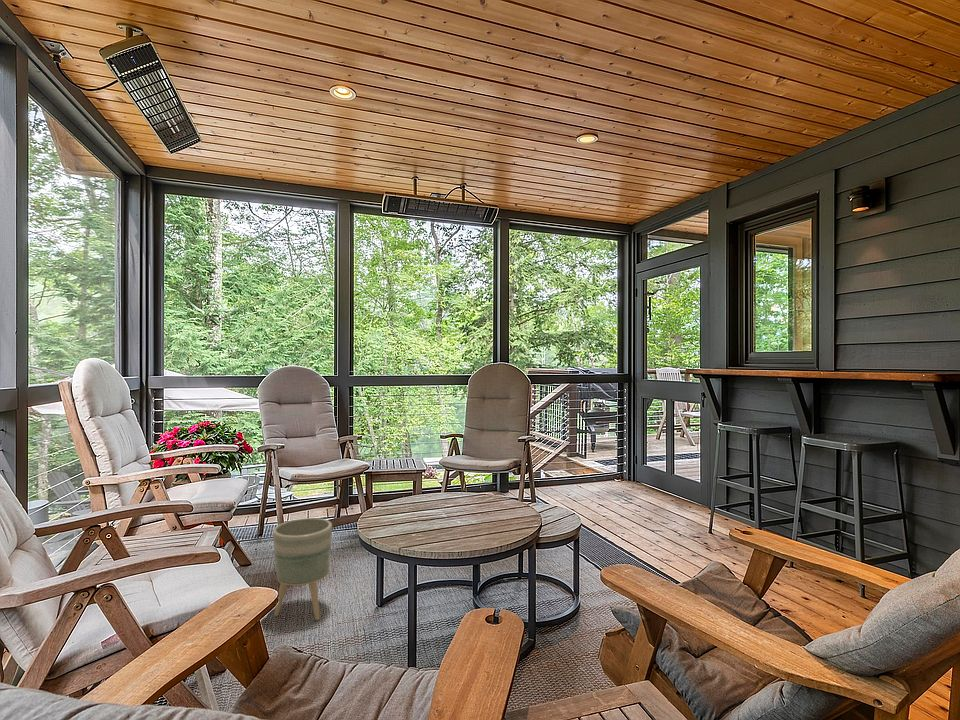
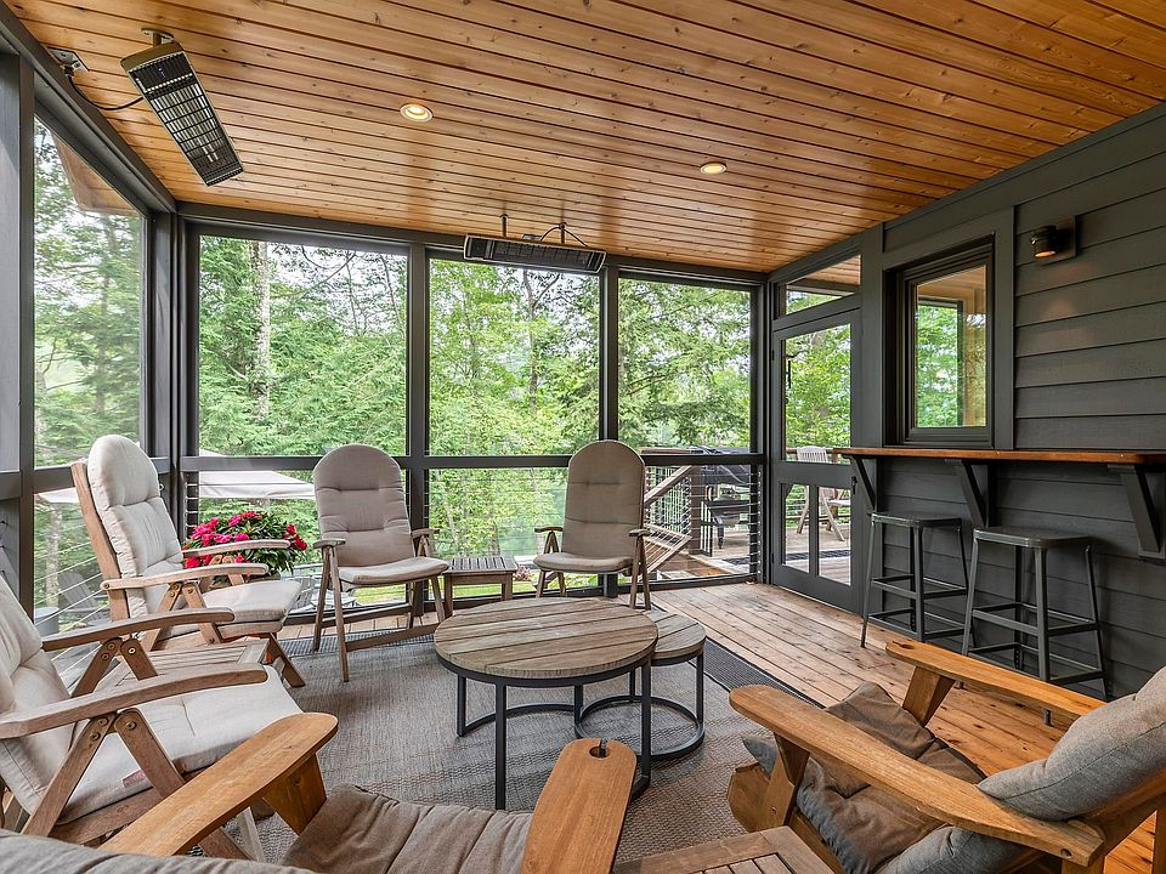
- planter (303, 568)
